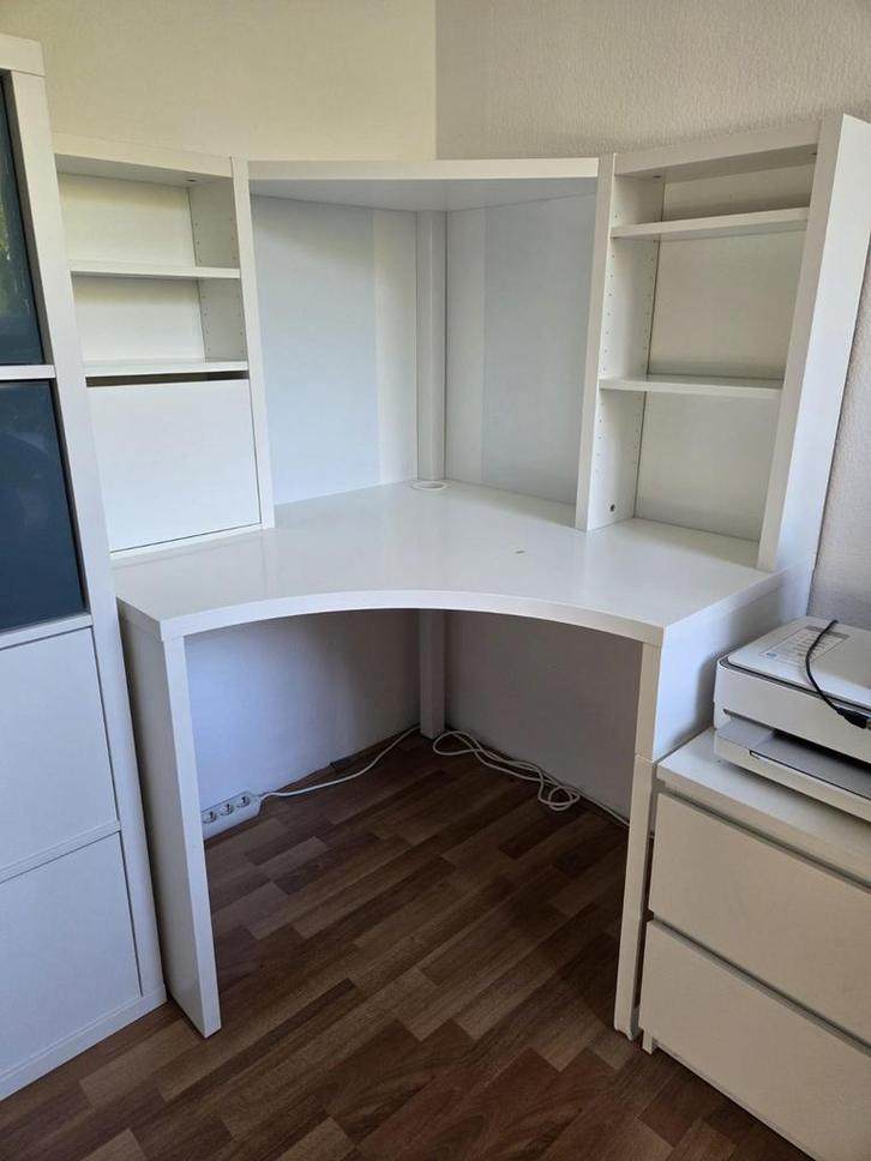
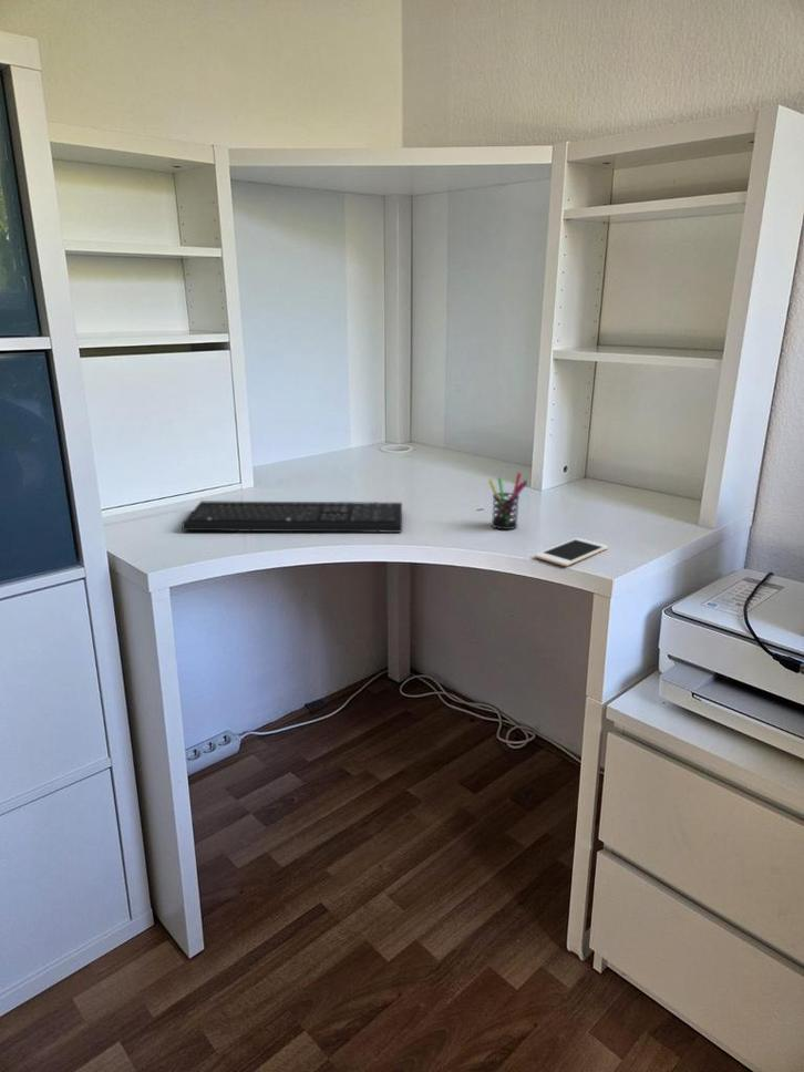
+ keyboard (297, 515)
+ cell phone (571, 552)
+ pen holder (505, 499)
